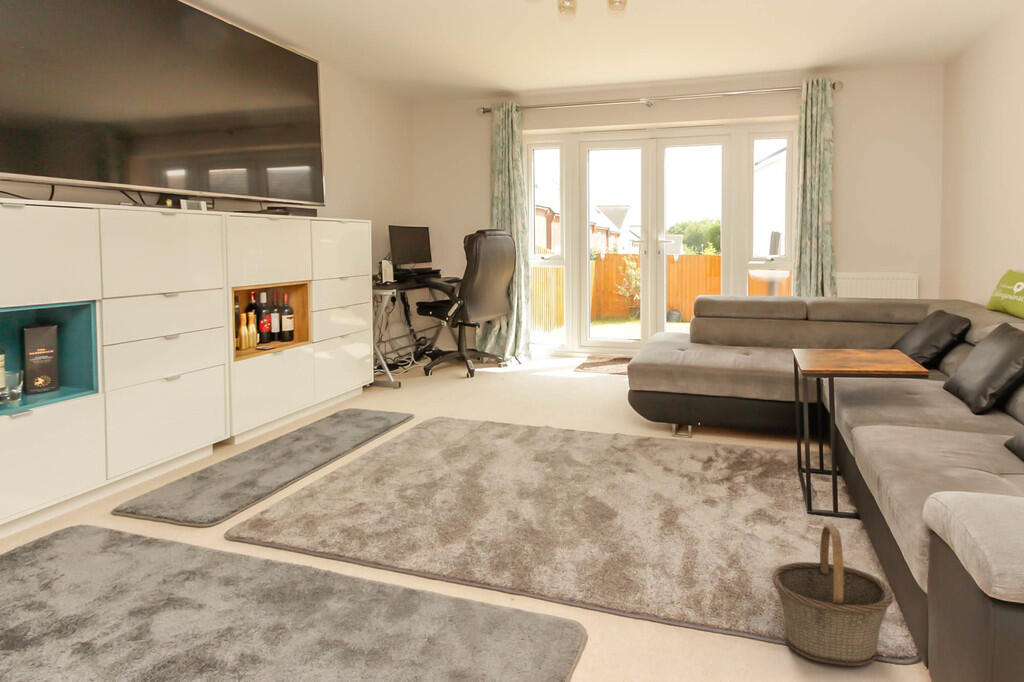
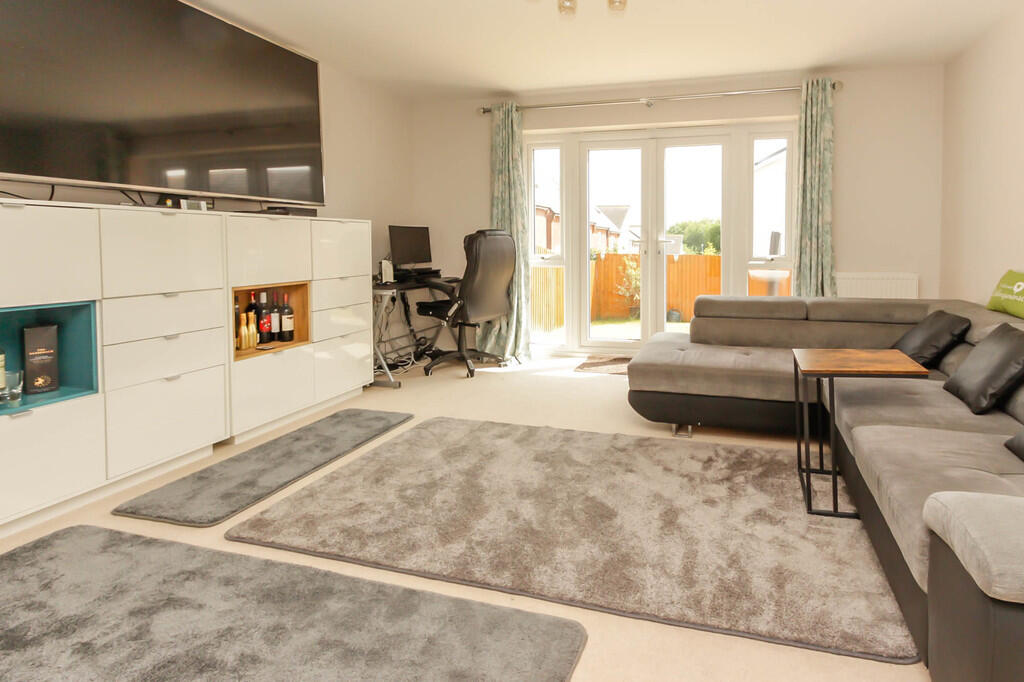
- basket (830, 587)
